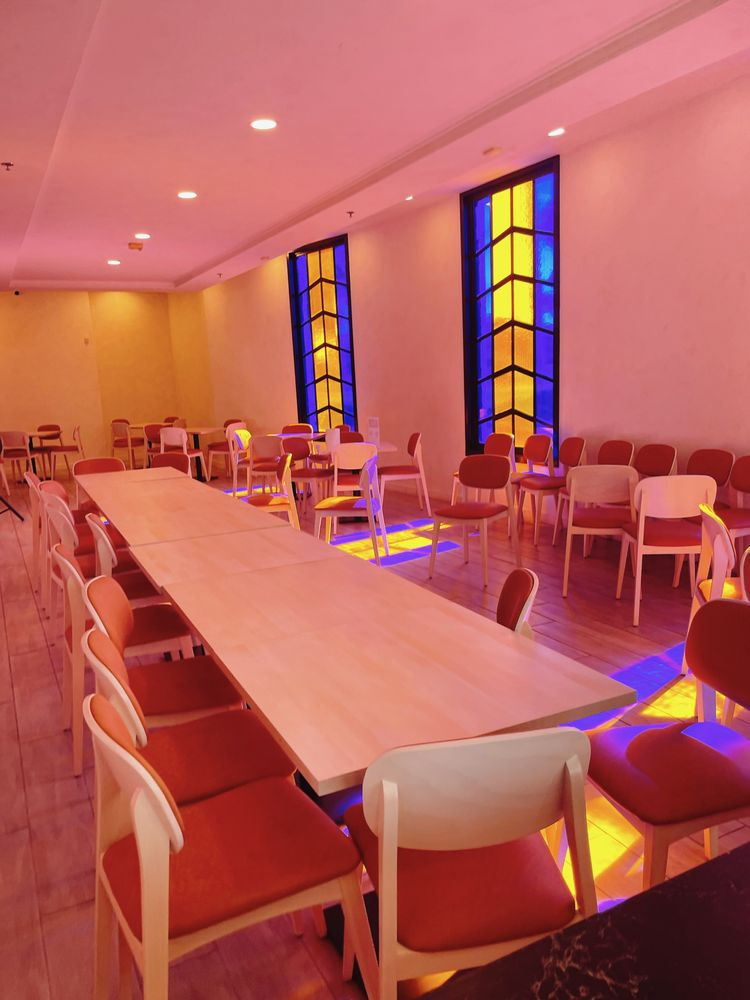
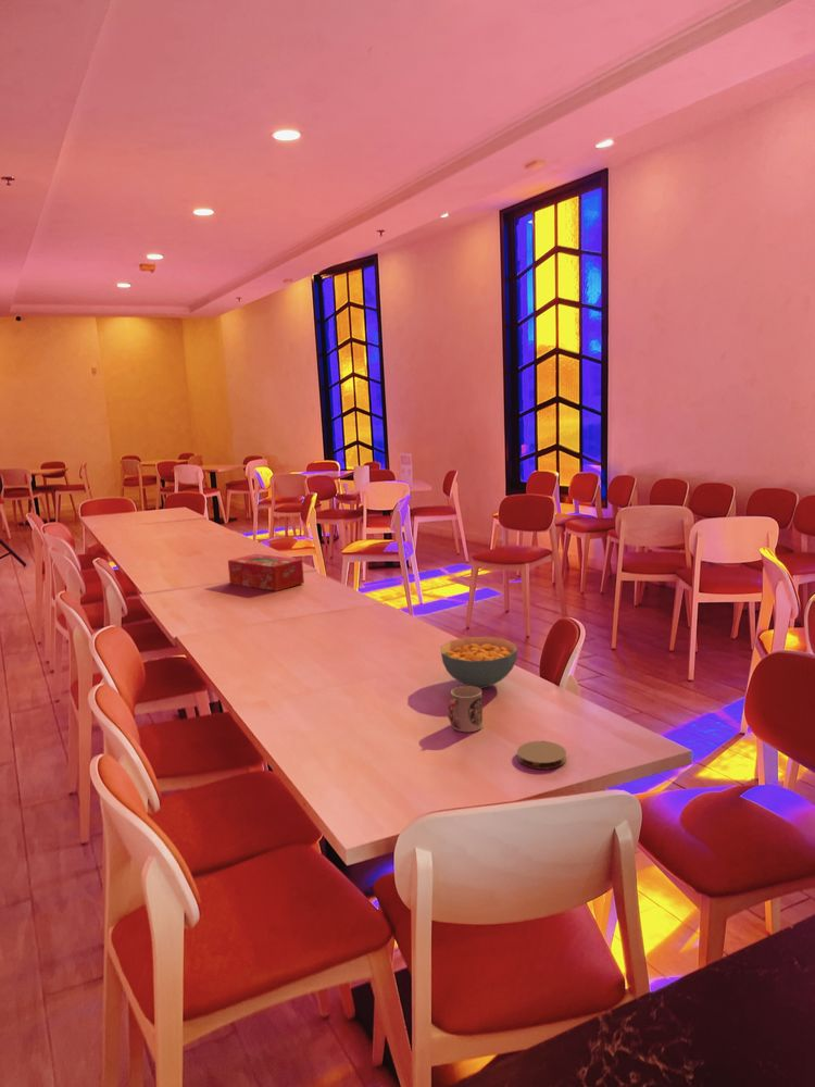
+ cereal bowl (478, 665)
+ coaster (541, 754)
+ tissue box (265, 571)
+ cup (462, 710)
